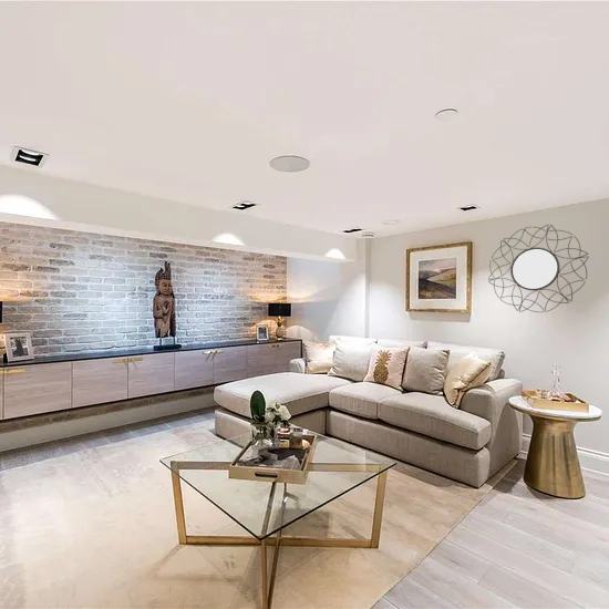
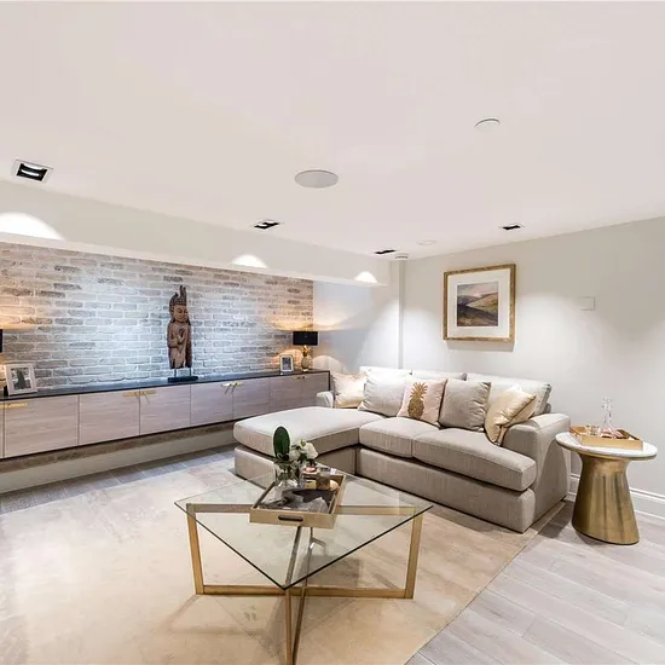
- home mirror (534, 269)
